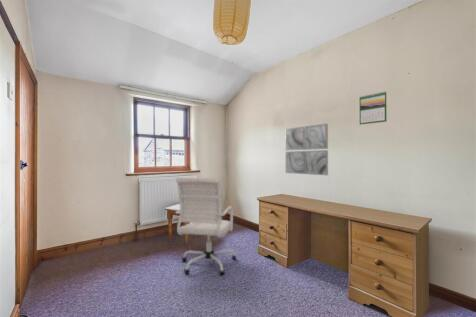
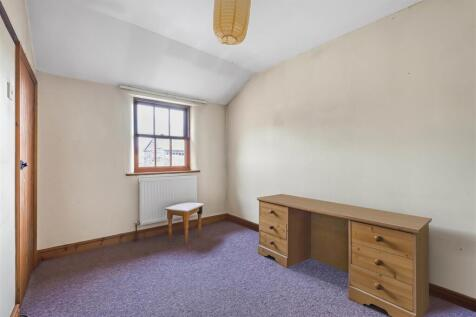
- calendar (372, 108)
- wall art (305, 149)
- office chair (207, 219)
